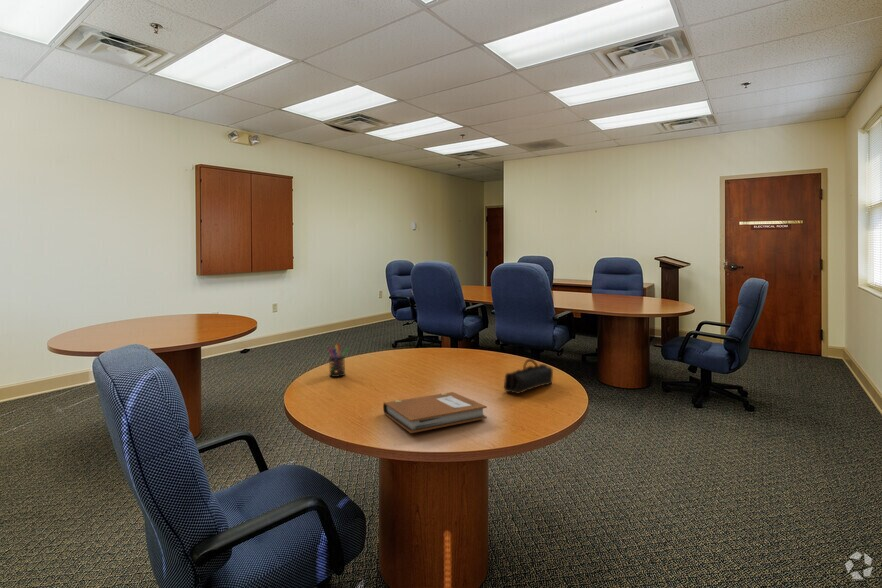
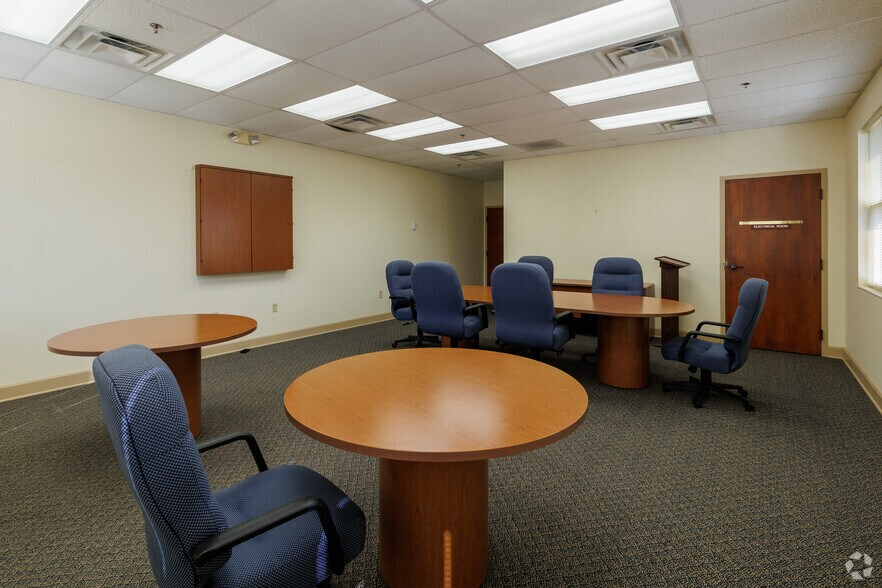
- notebook (435, 409)
- pencil case (529, 373)
- pen holder (339, 358)
